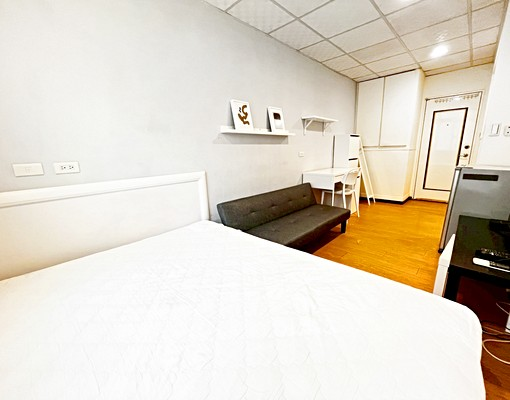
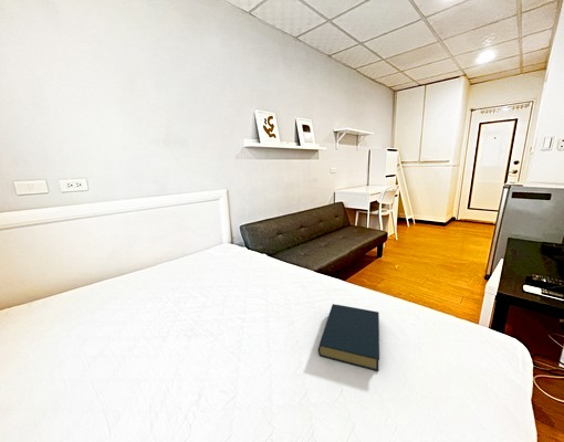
+ hardback book (351, 332)
